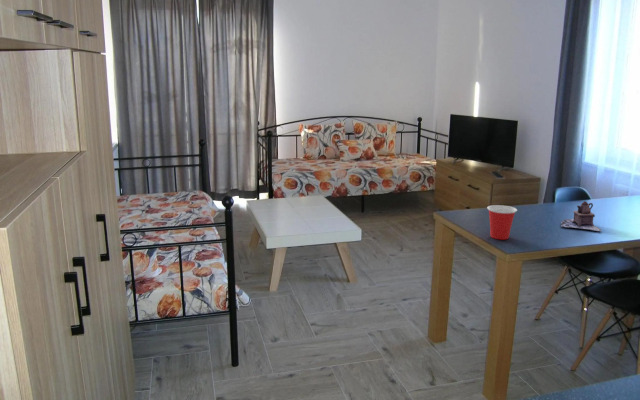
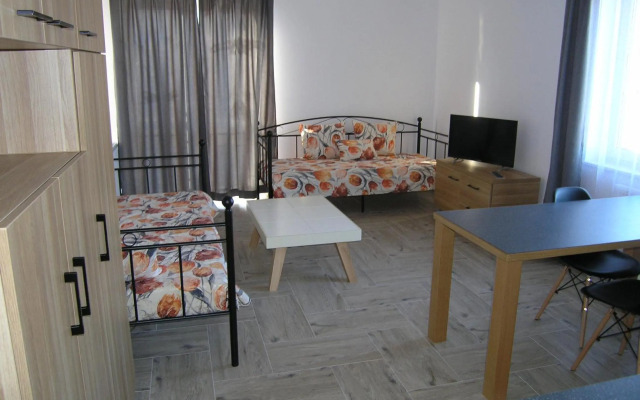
- teapot (582, 213)
- cup (500, 222)
